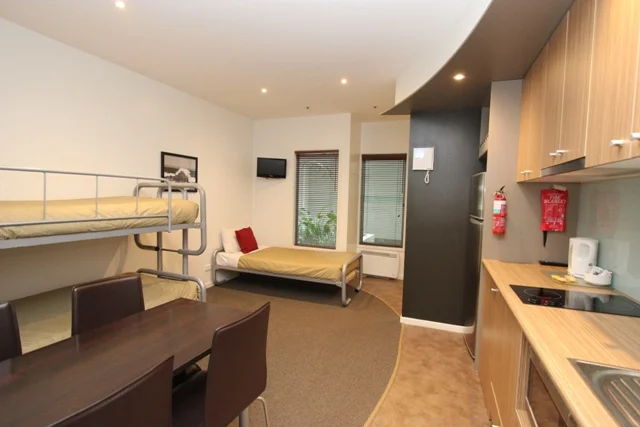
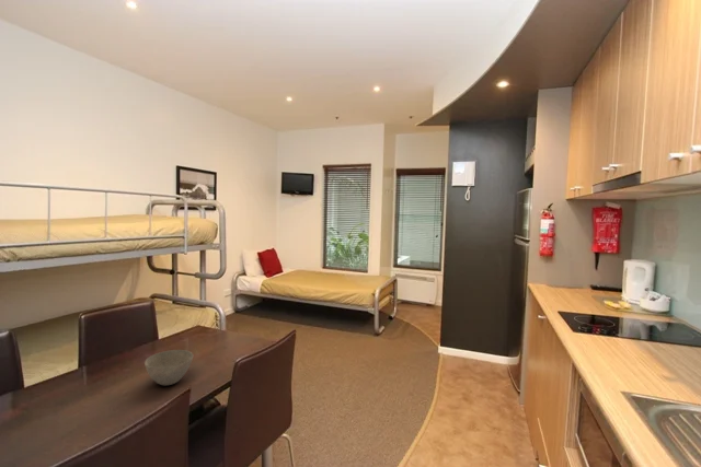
+ bowl (169, 370)
